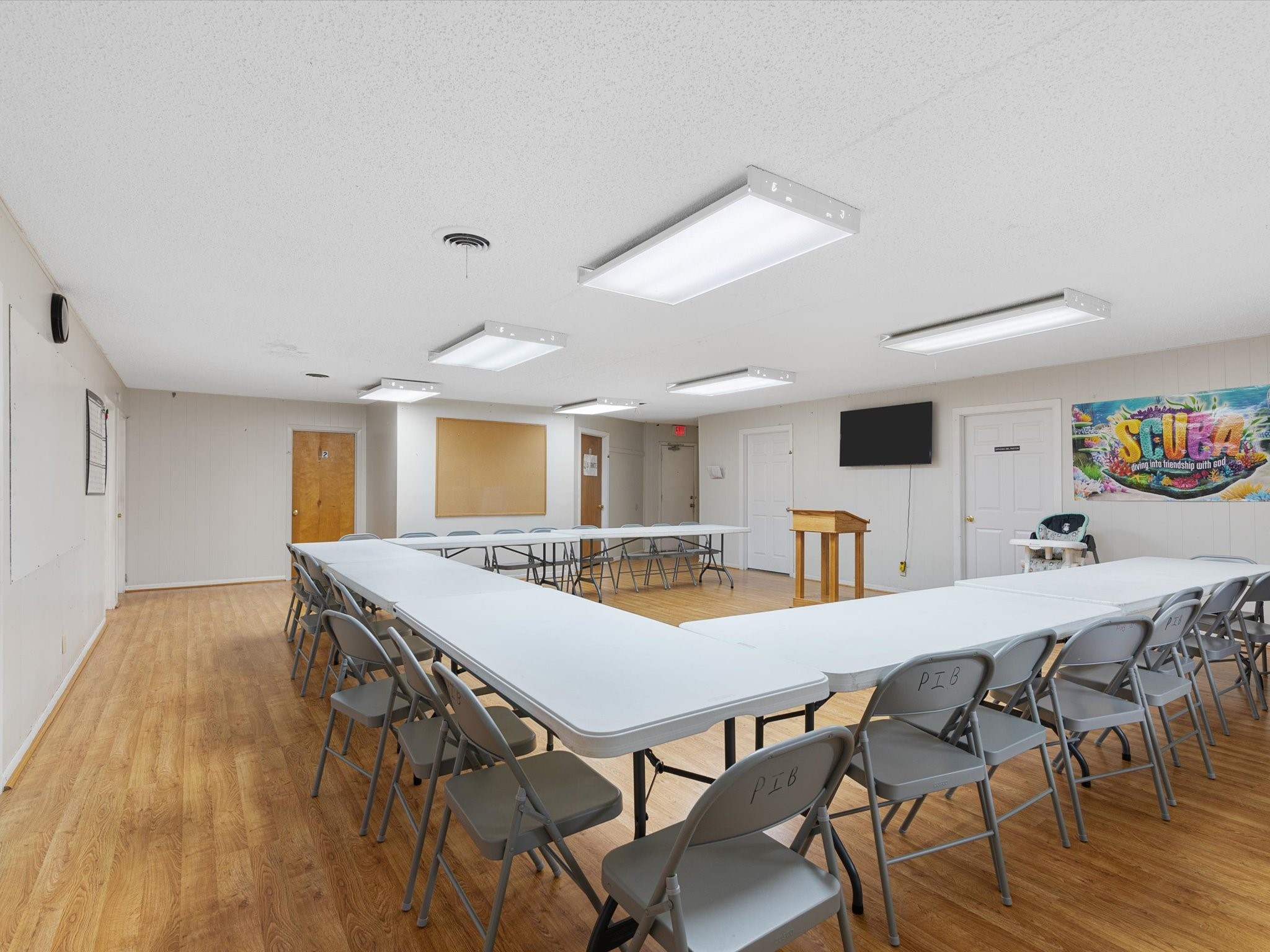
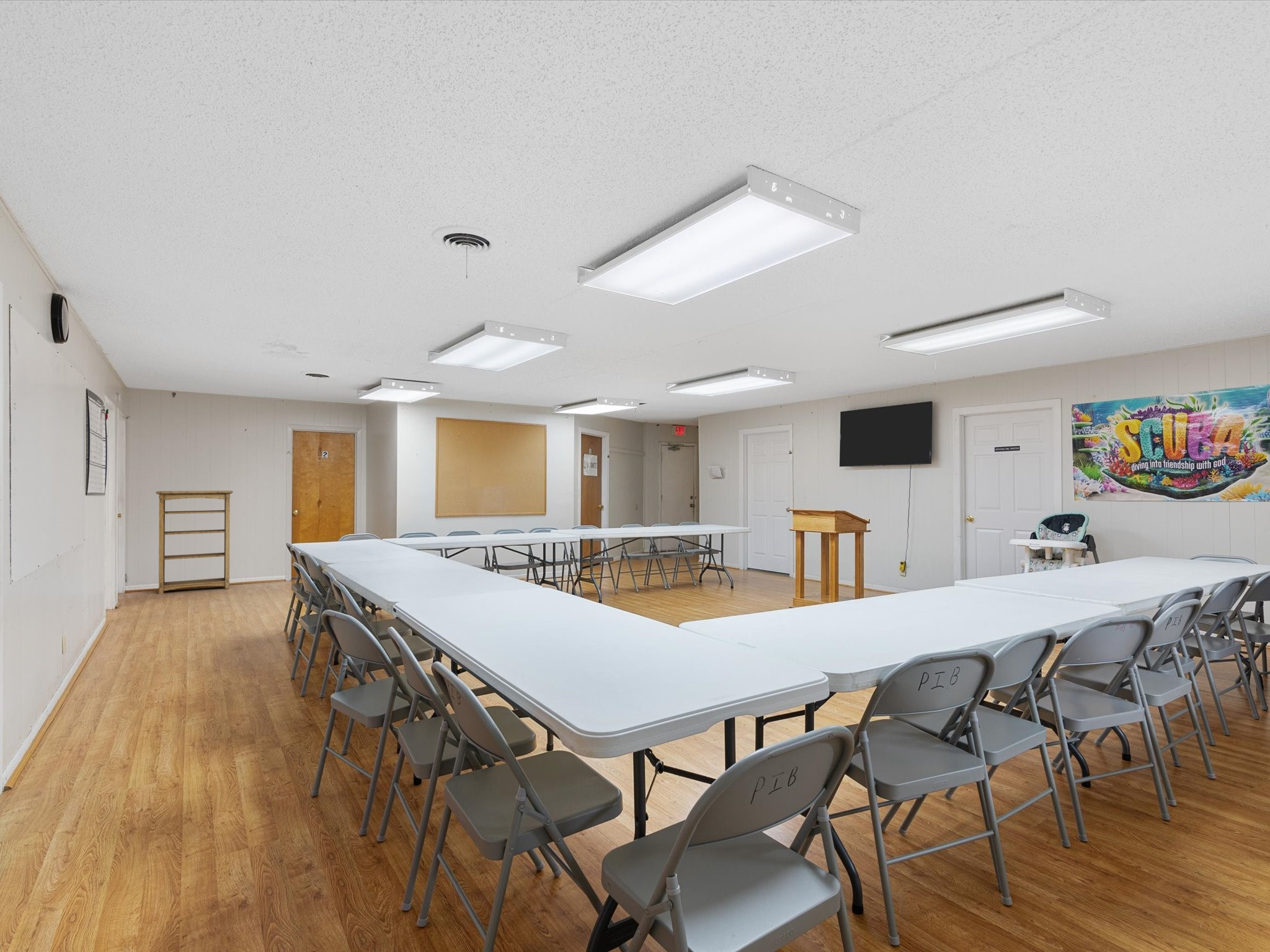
+ bookshelf (195, 533)
